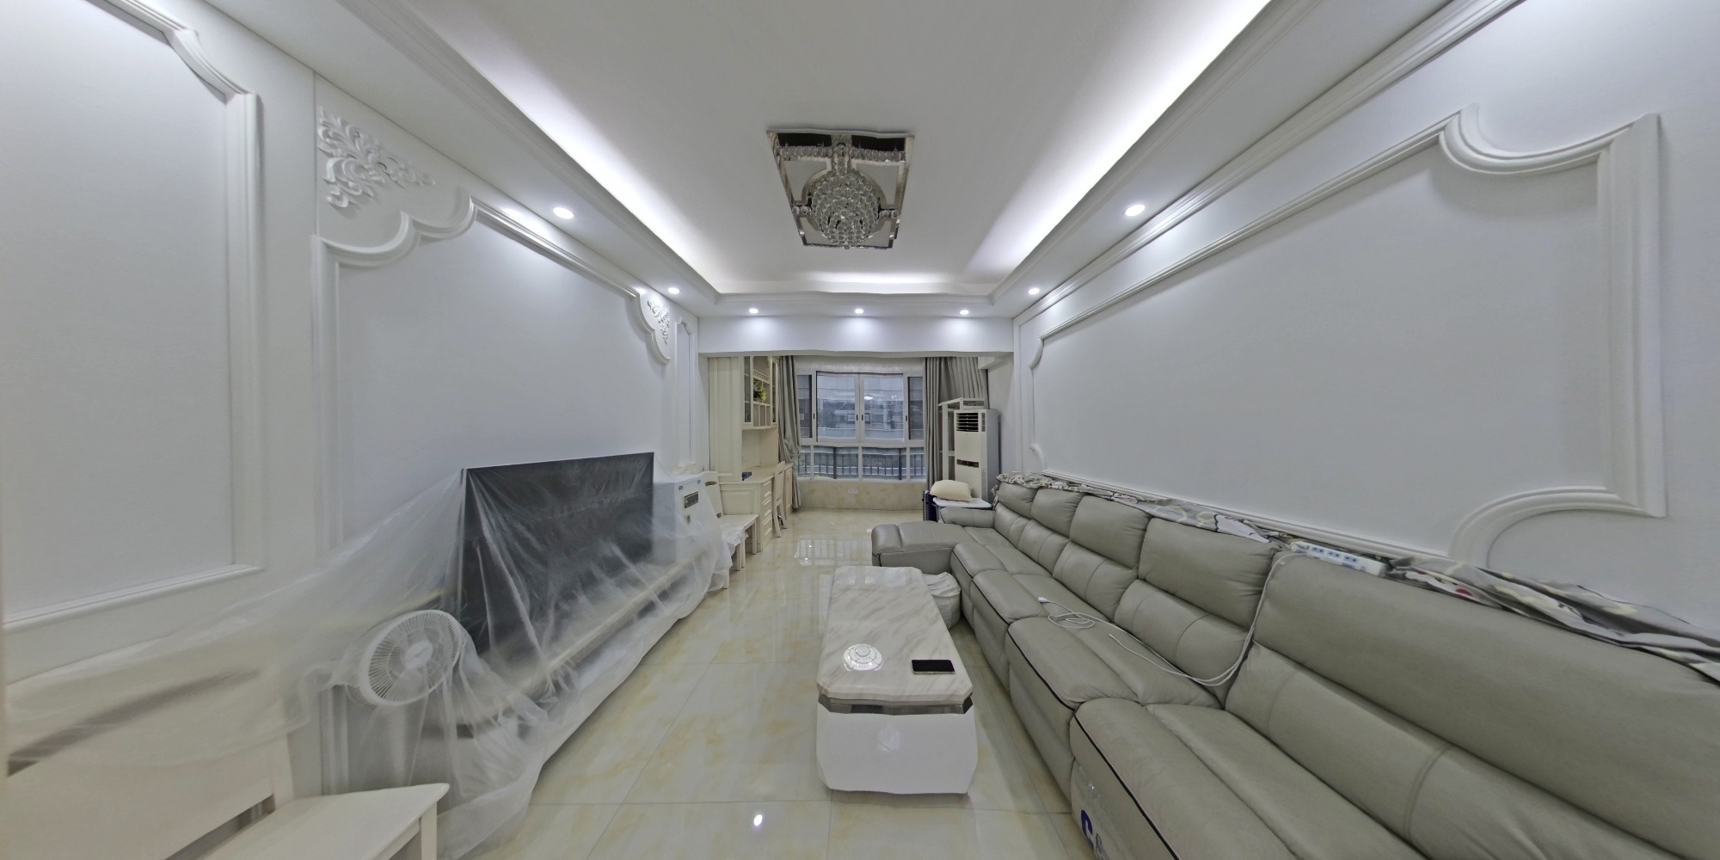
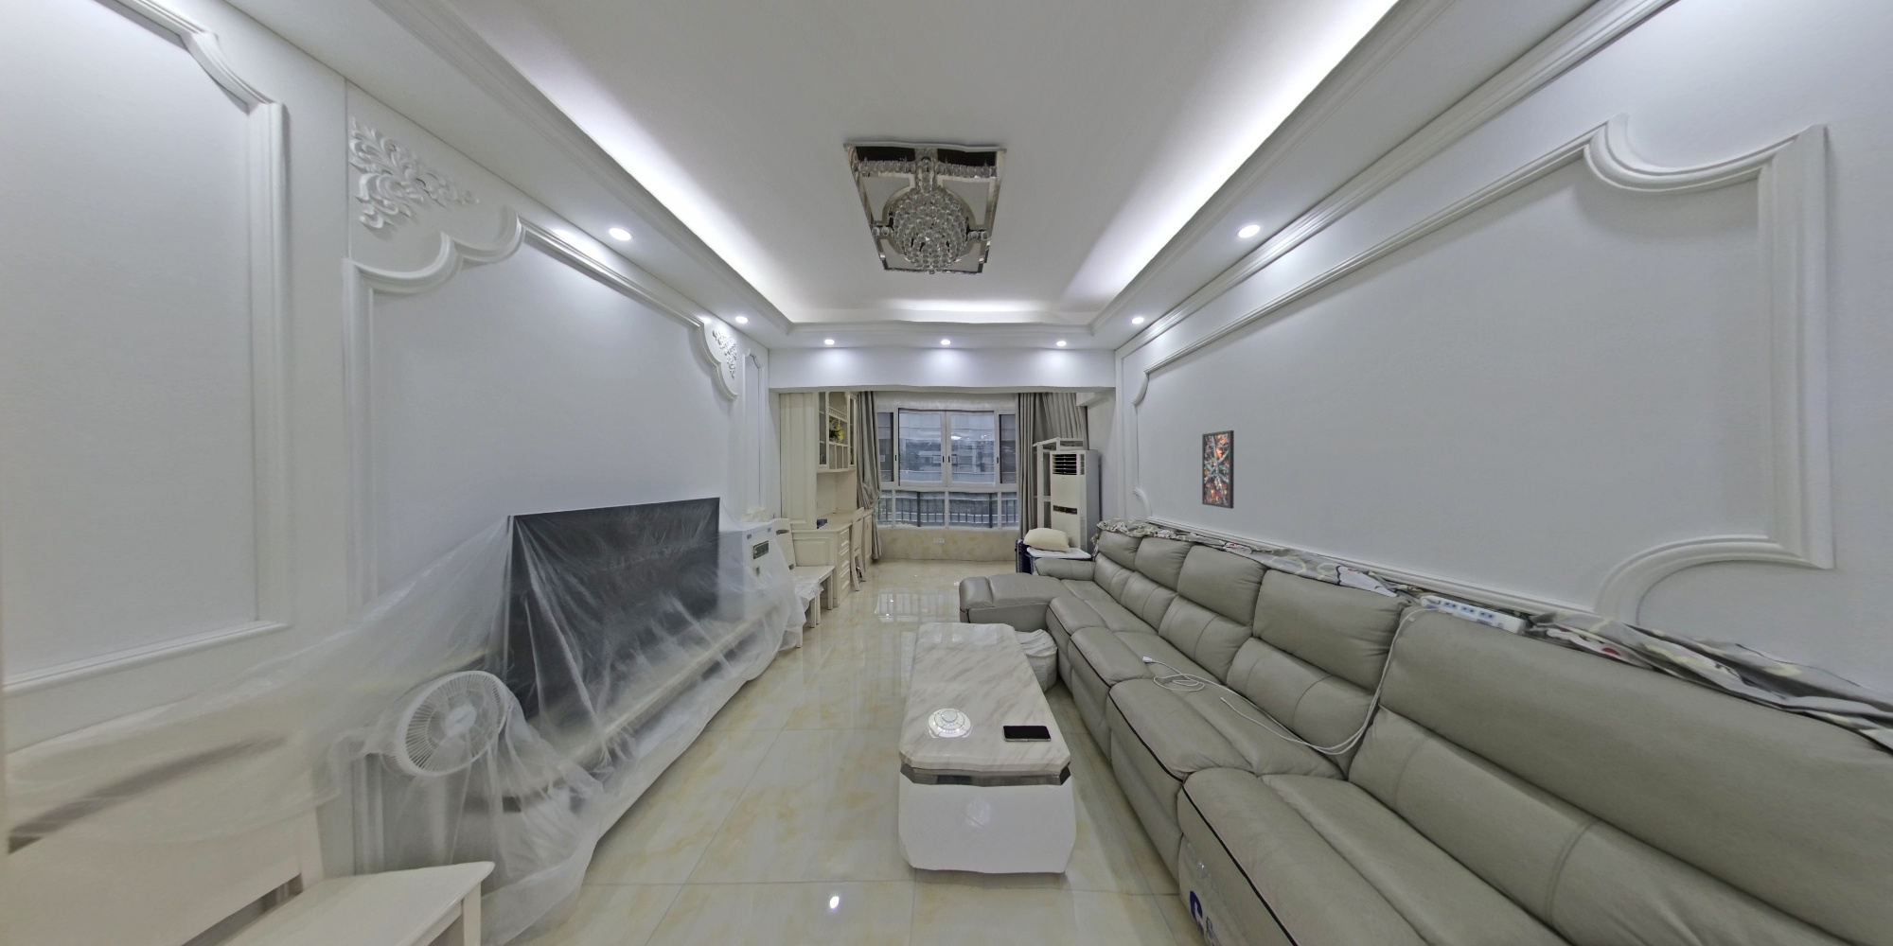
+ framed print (1216, 469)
